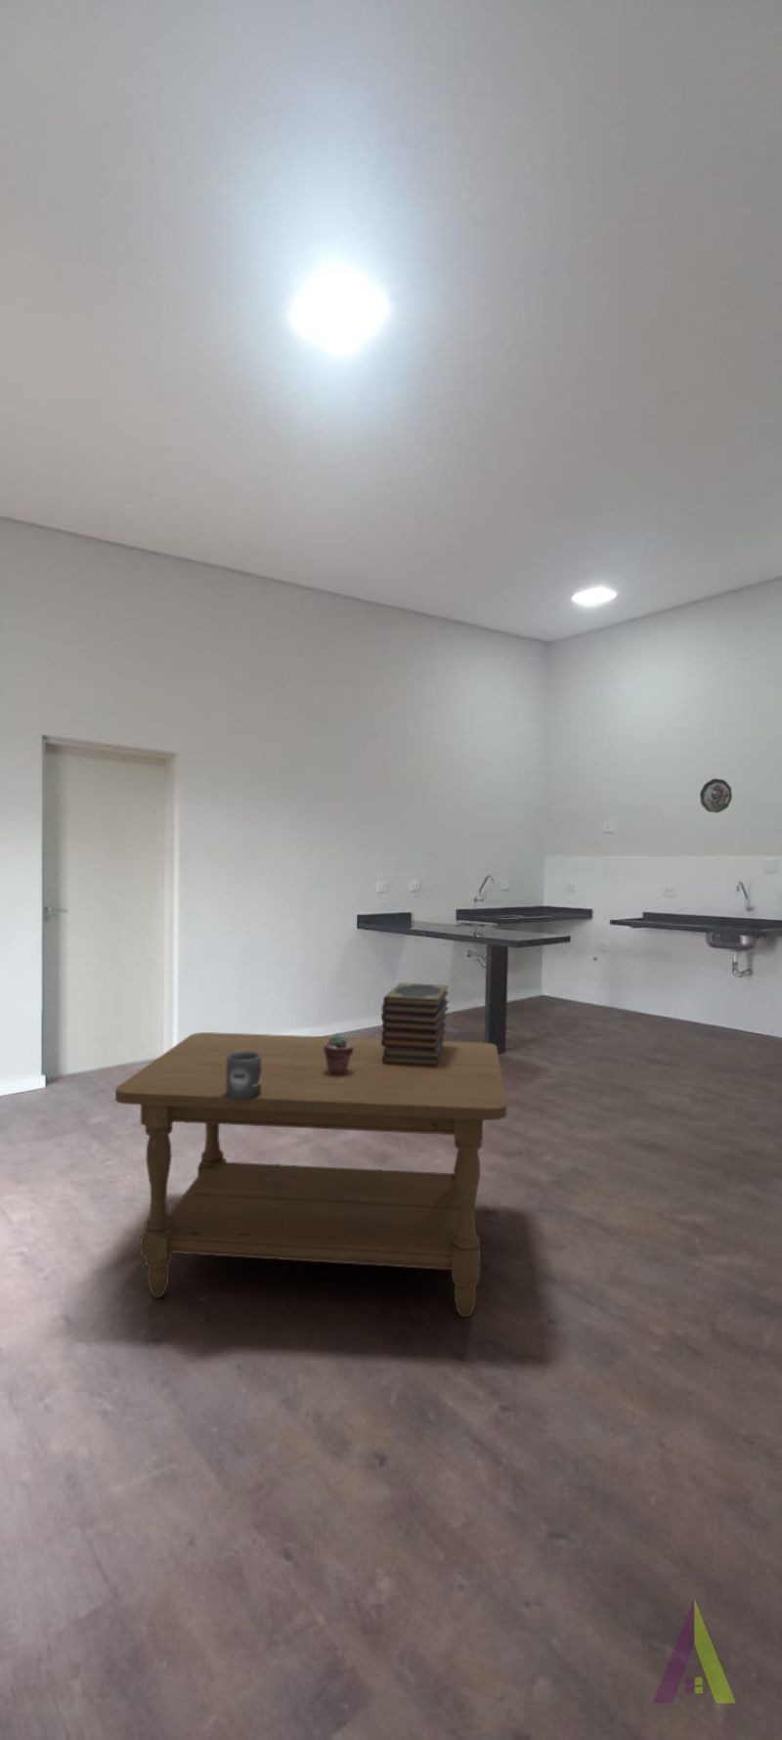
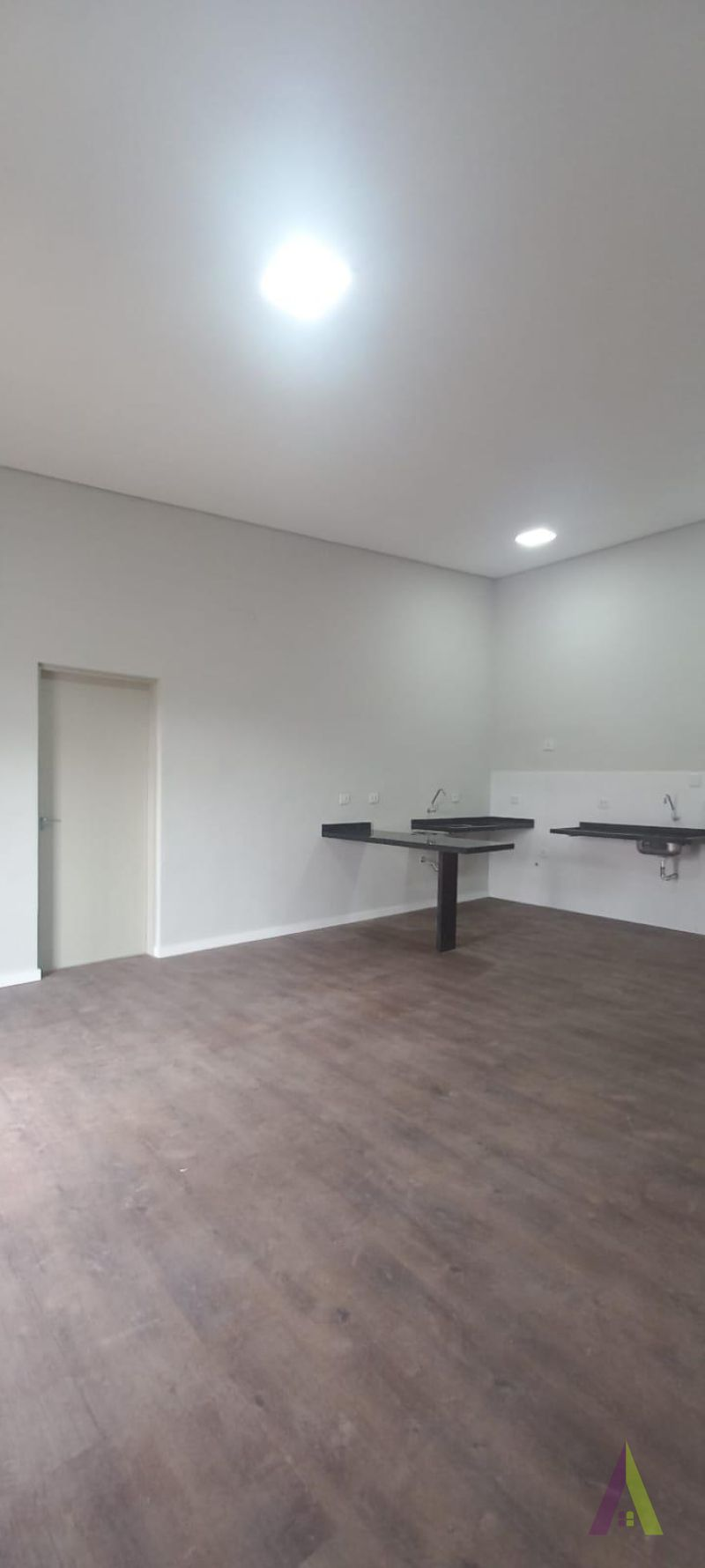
- potted succulent (338, 1052)
- mug (245, 1072)
- coffee table (325, 1167)
- book stack (416, 1022)
- decorative plate (717, 796)
